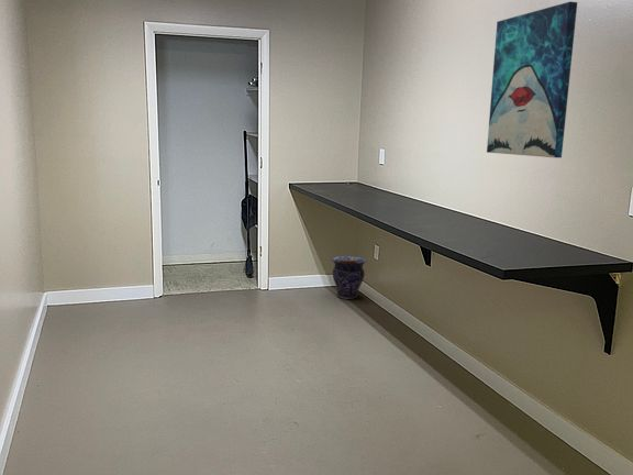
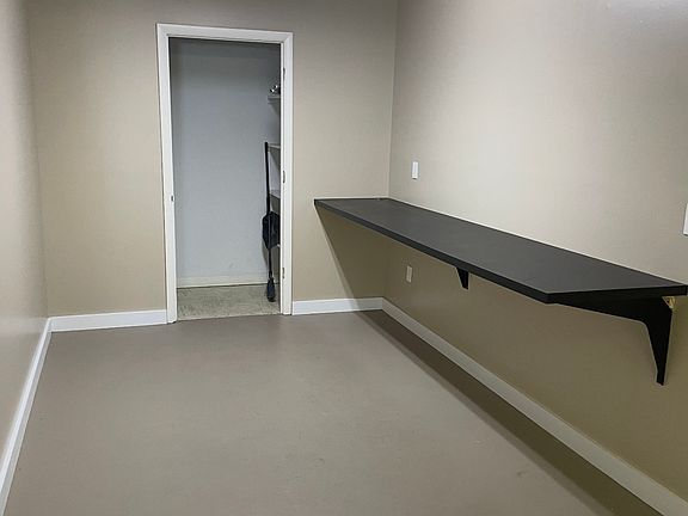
- wall art (526, 85)
- vase (347, 277)
